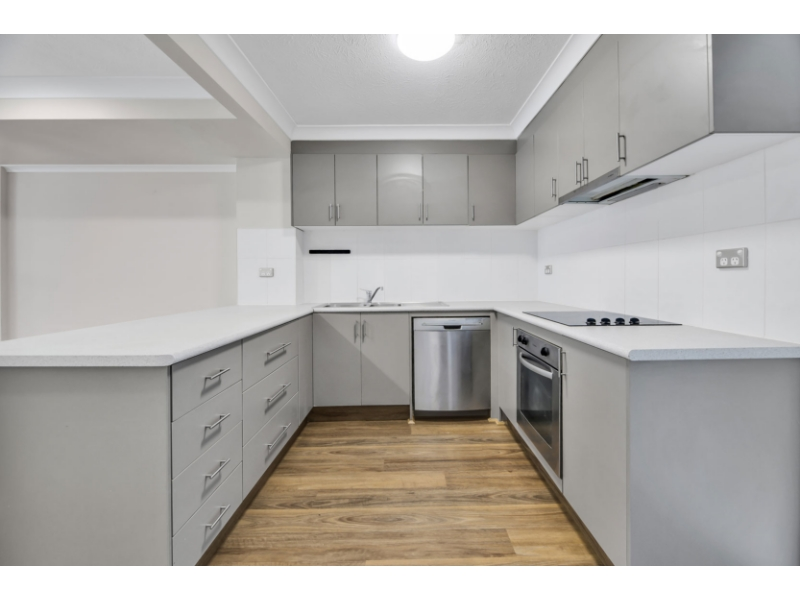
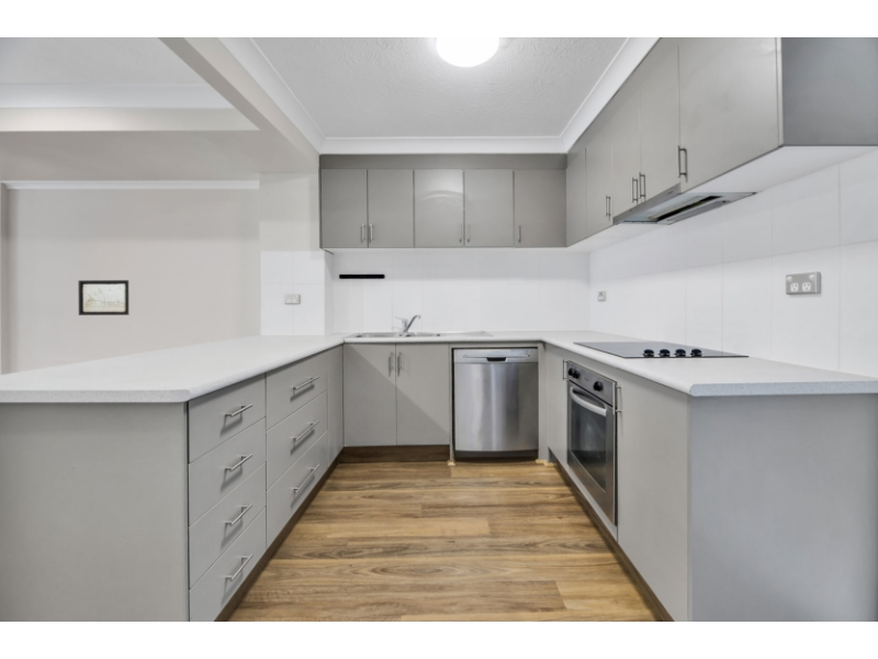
+ wall art (103, 298)
